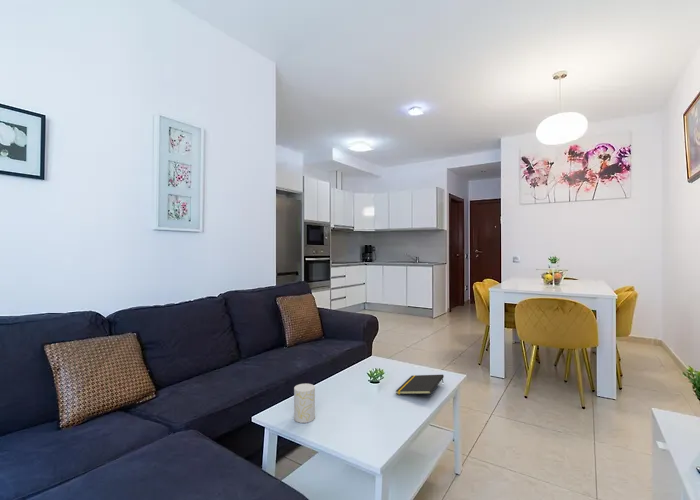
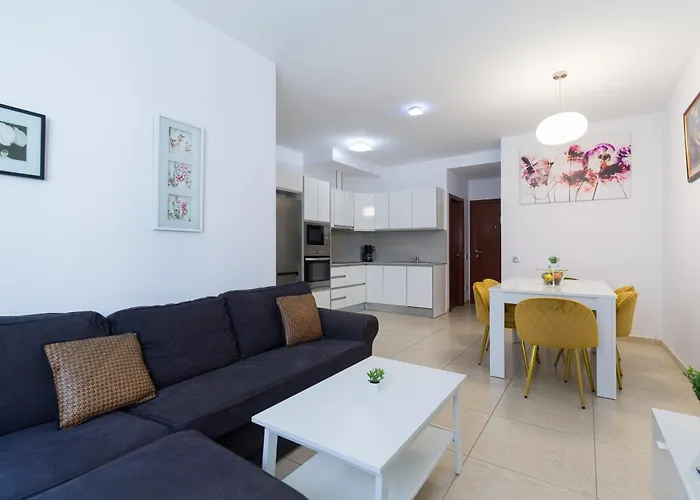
- cup (304, 402)
- notepad (420, 384)
